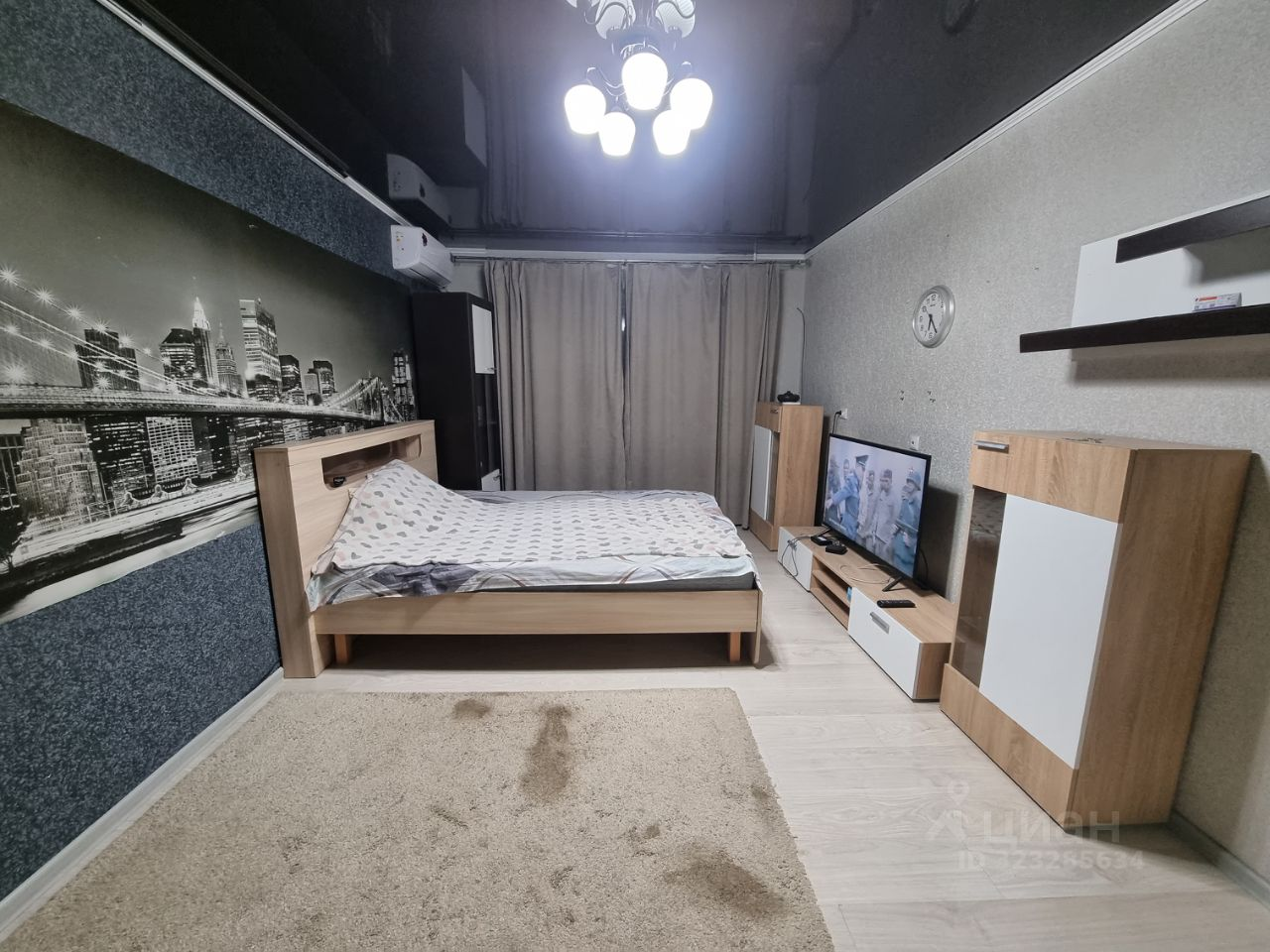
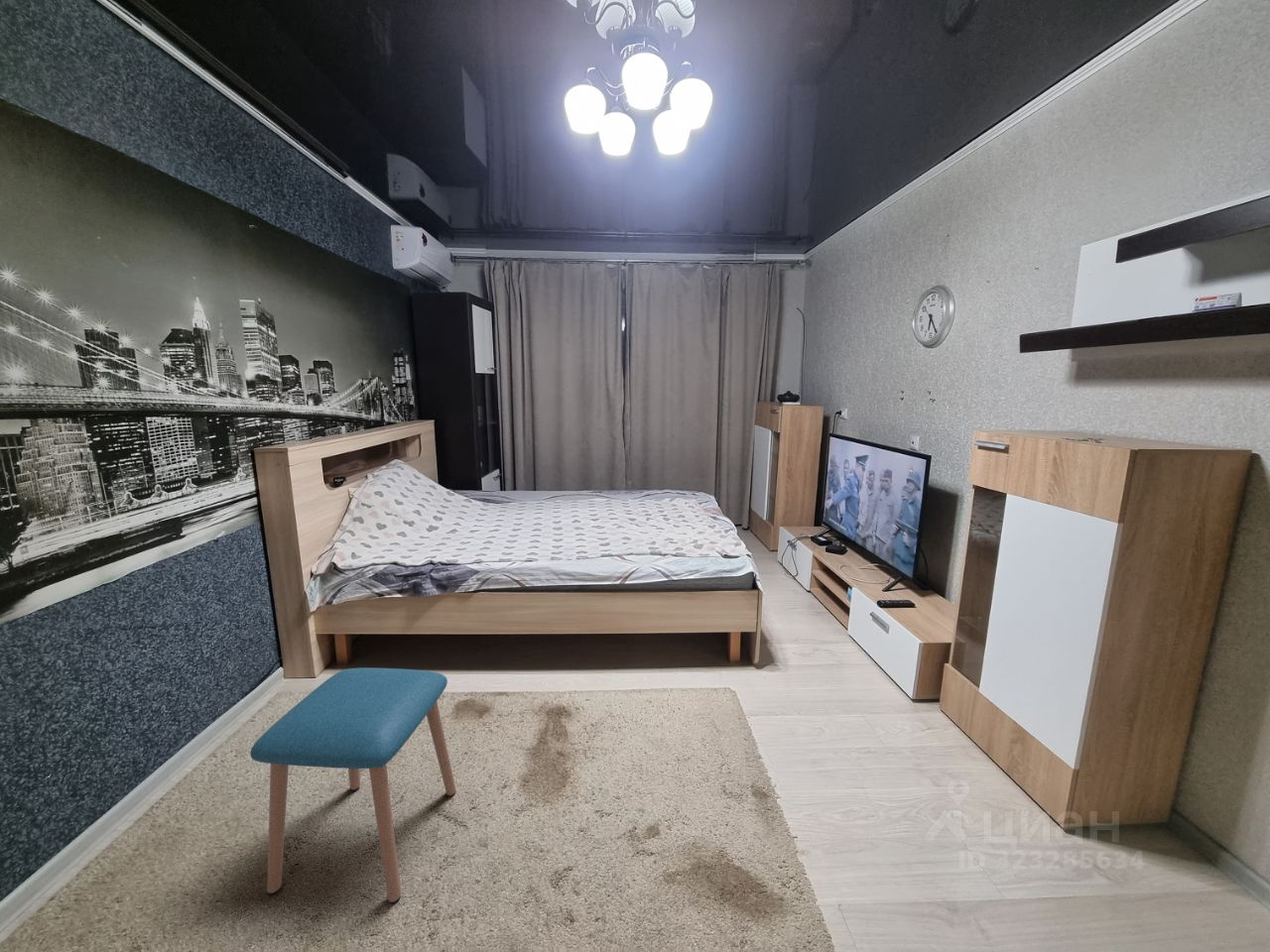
+ stool (365, 766)
